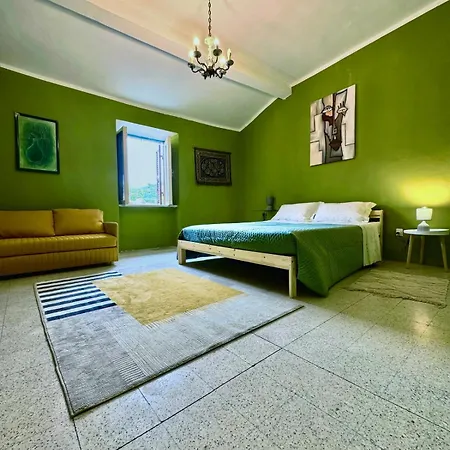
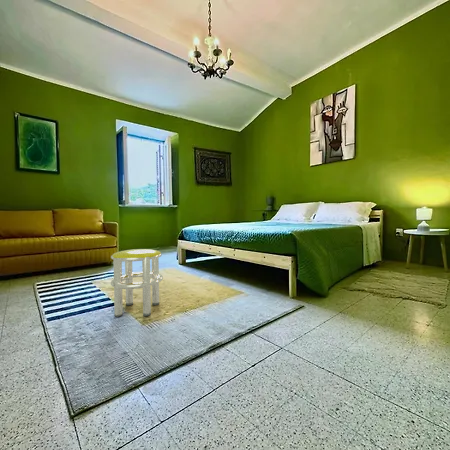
+ stool (138, 282)
